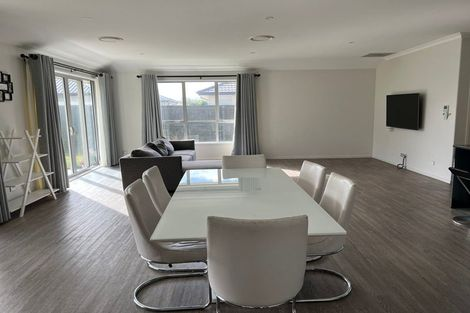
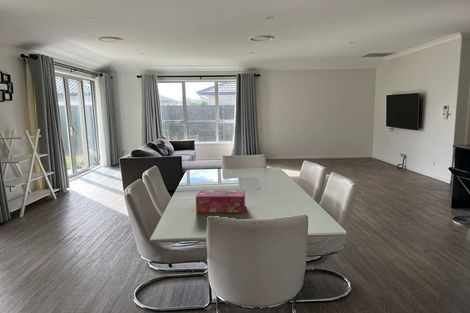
+ tissue box (221, 201)
